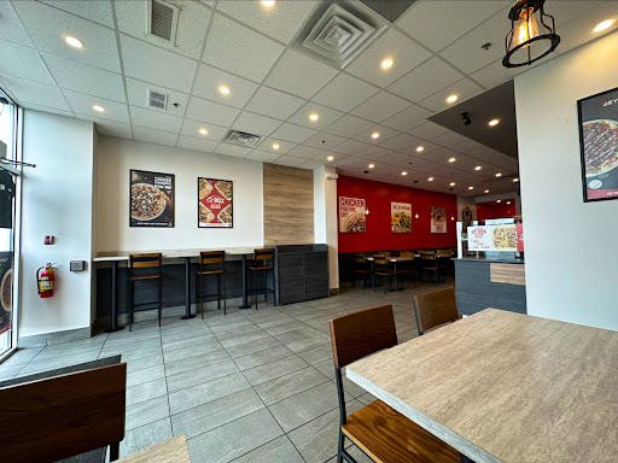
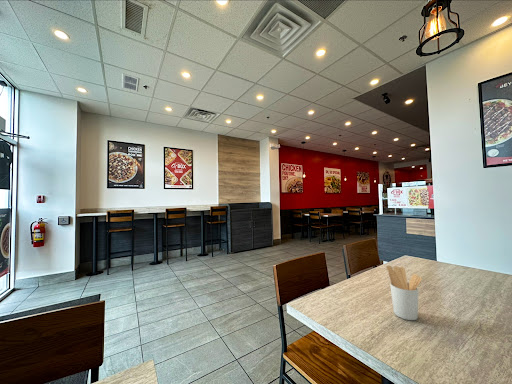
+ utensil holder (401, 289)
